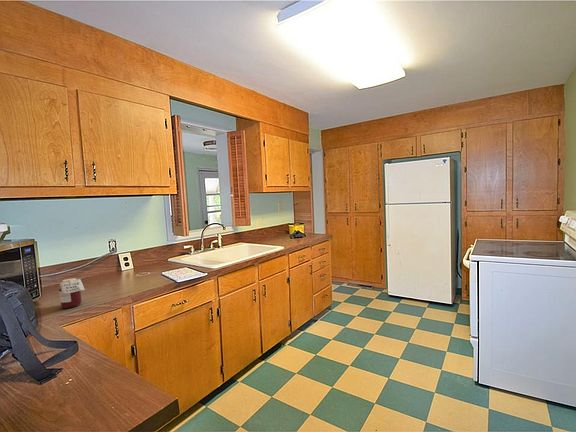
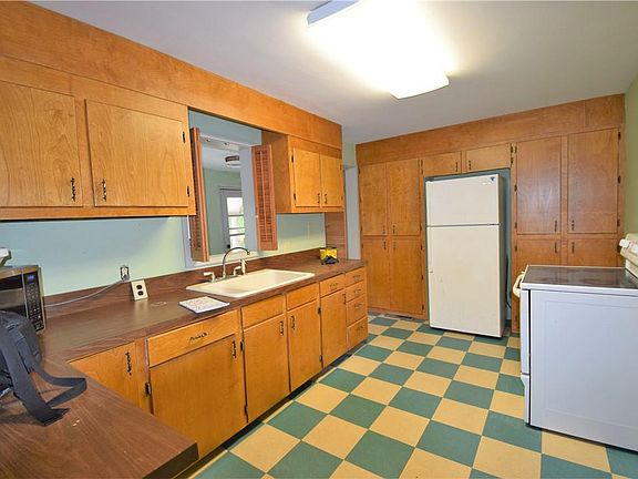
- jar (71, 293)
